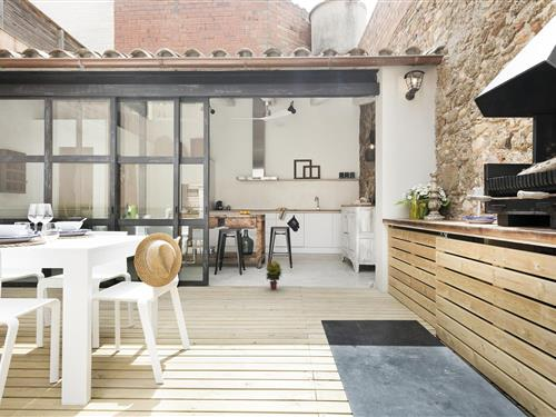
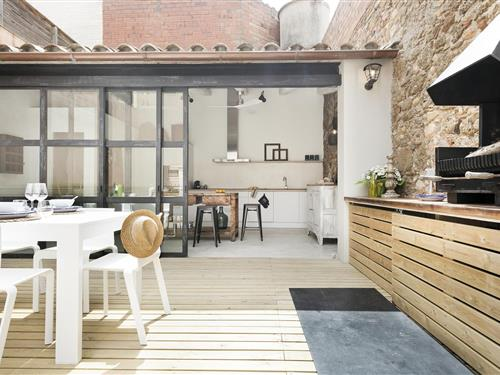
- potted plant (274, 275)
